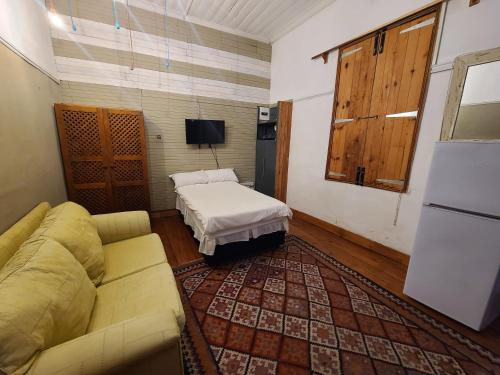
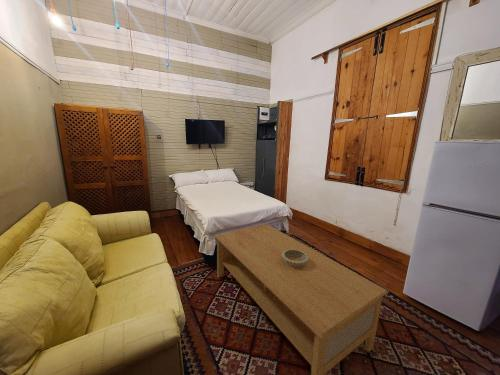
+ coffee table (281, 281)
+ decorative bowl (294, 256)
